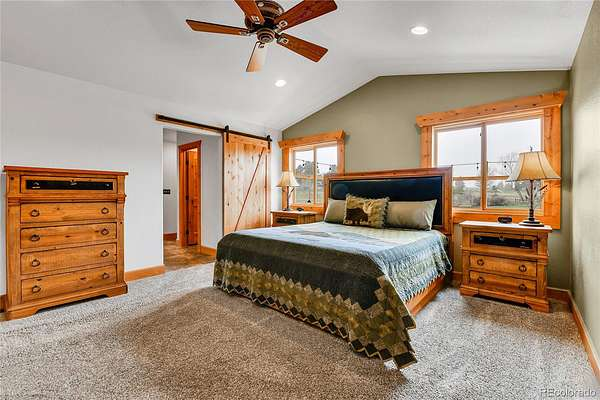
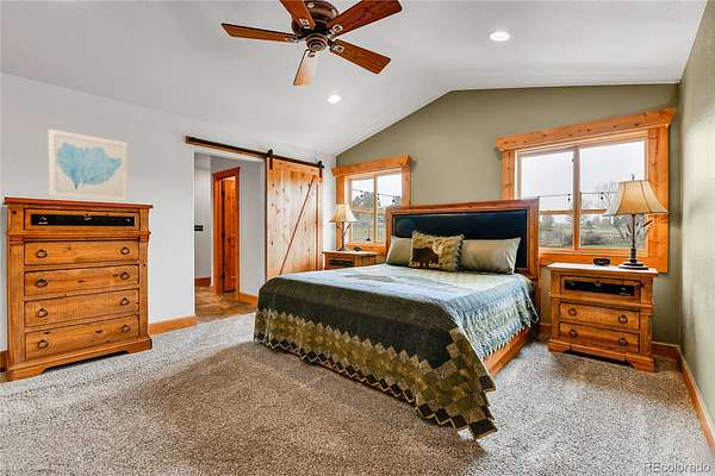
+ wall art (91, 168)
